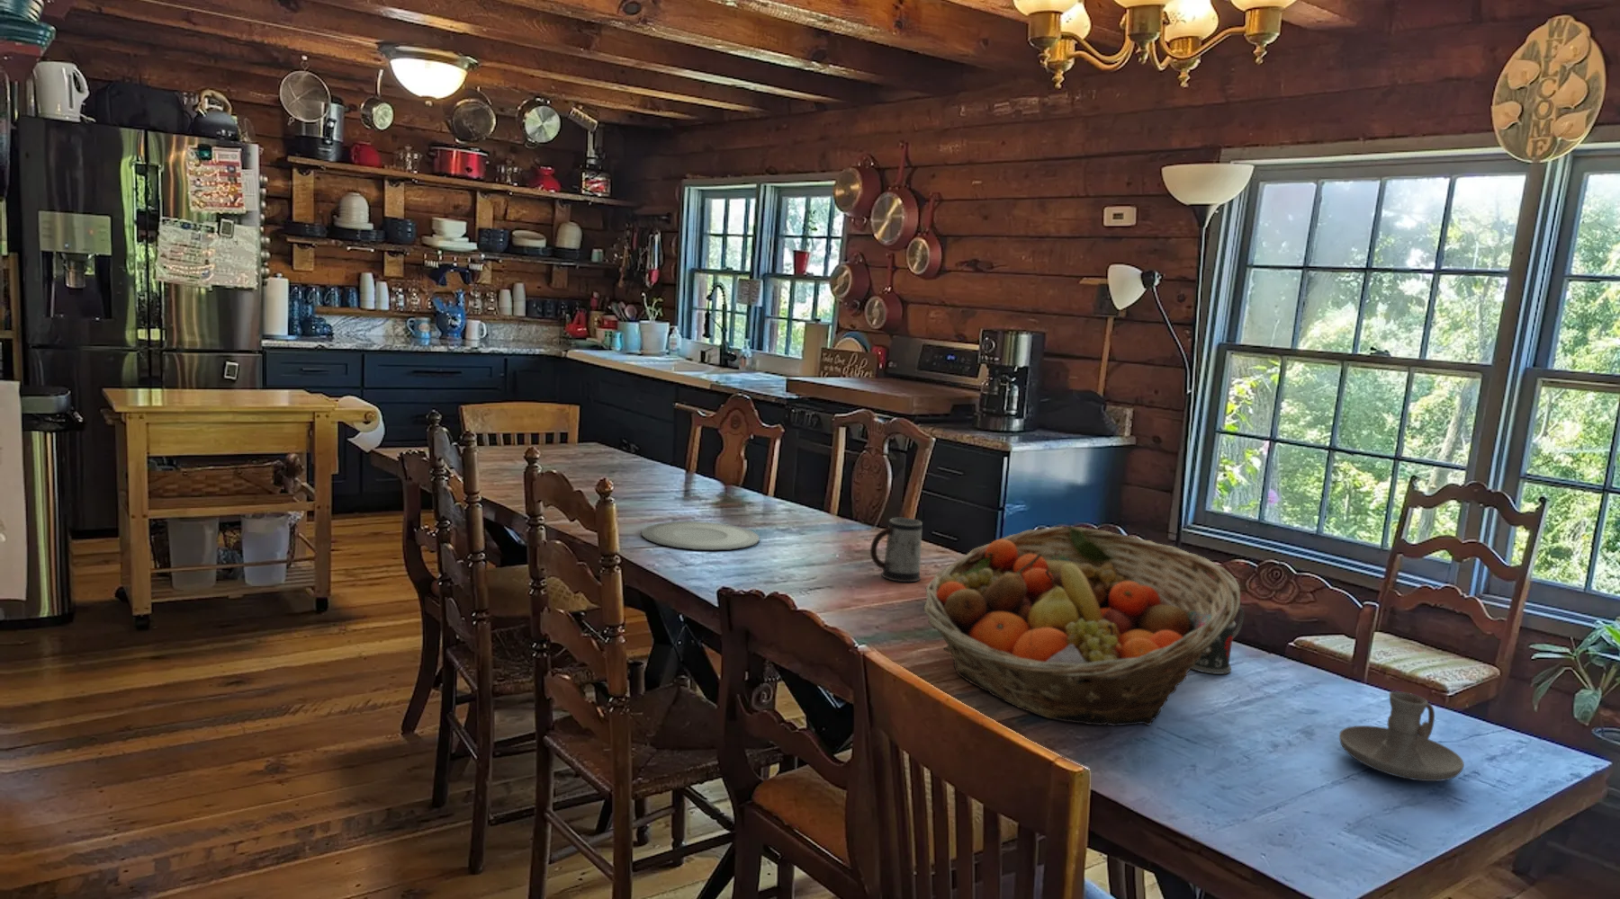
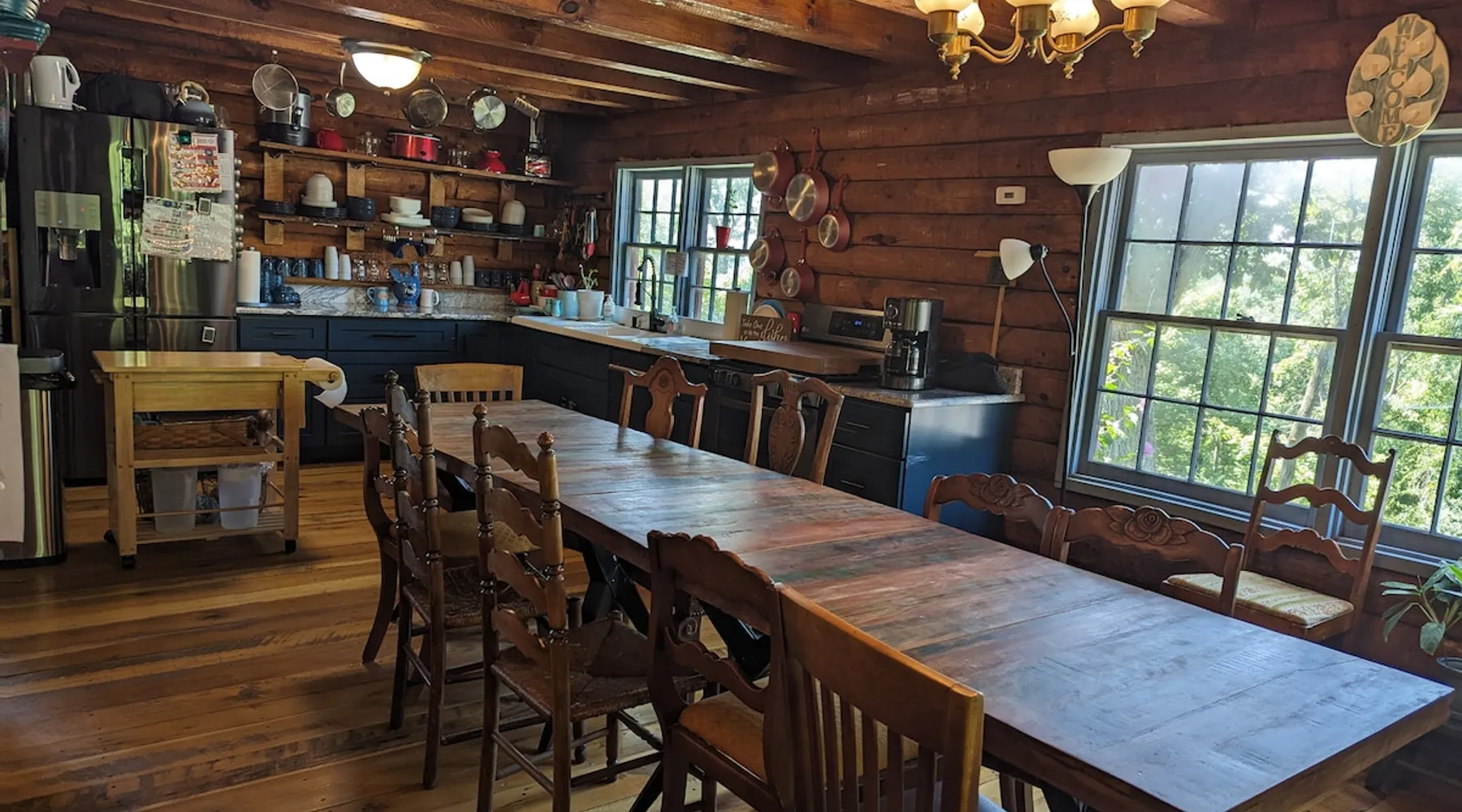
- candle holder (1407, 730)
- plate (700, 535)
- mug (895, 549)
- fruit basket (1072, 616)
- mug (1218, 637)
